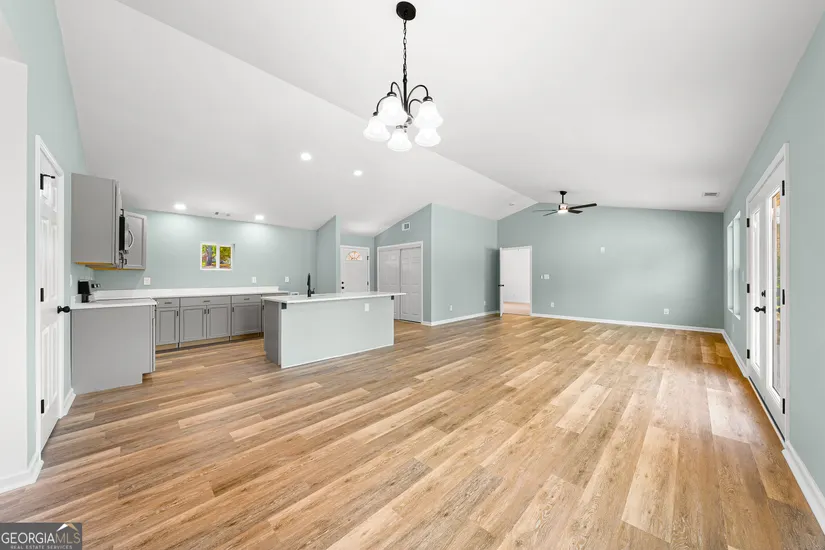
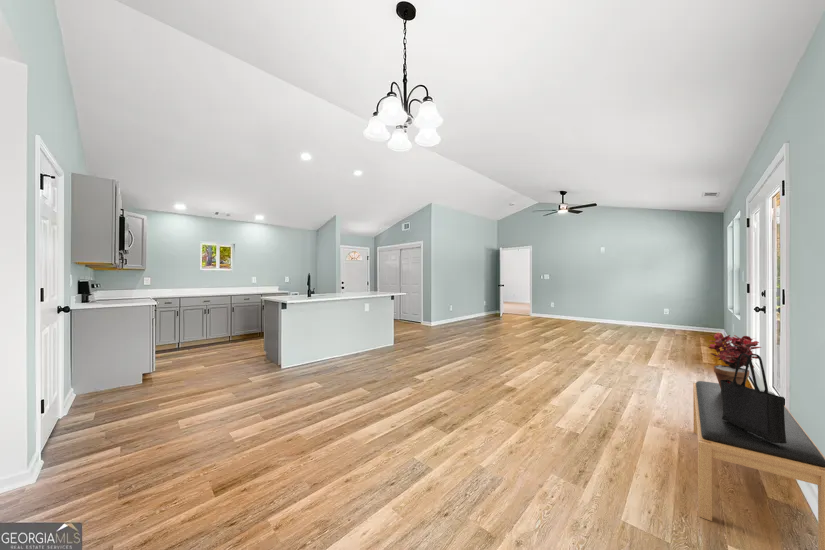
+ tote bag (750, 392)
+ bench (744, 442)
+ potted plant (733, 362)
